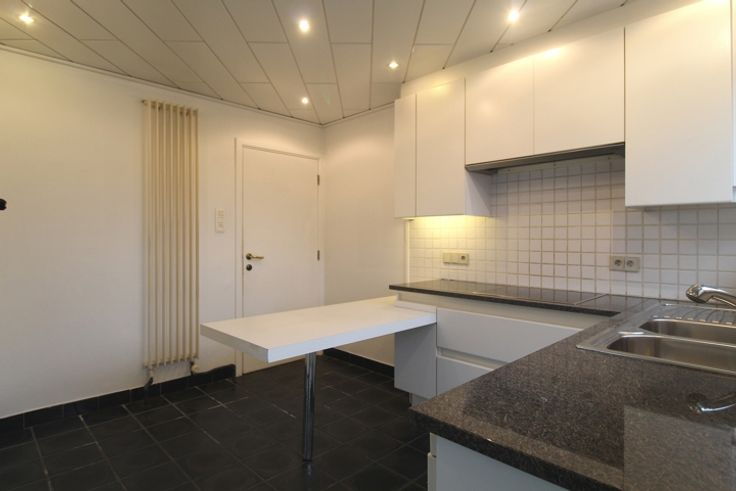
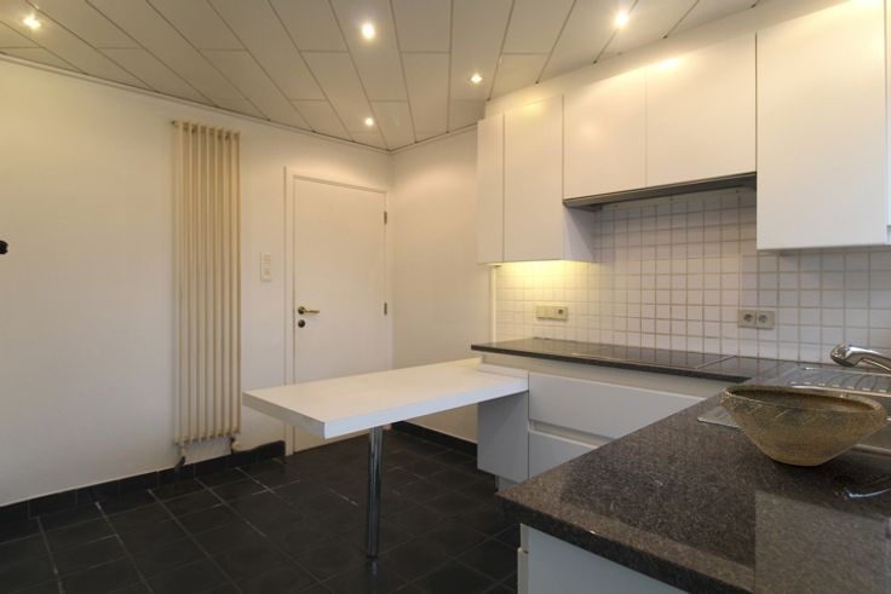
+ bowl (797, 427)
